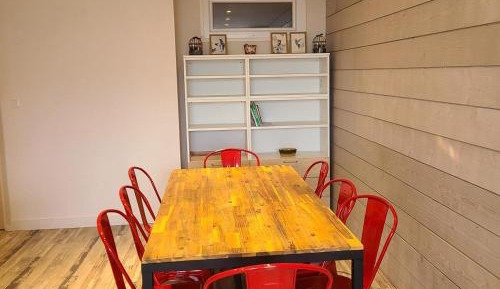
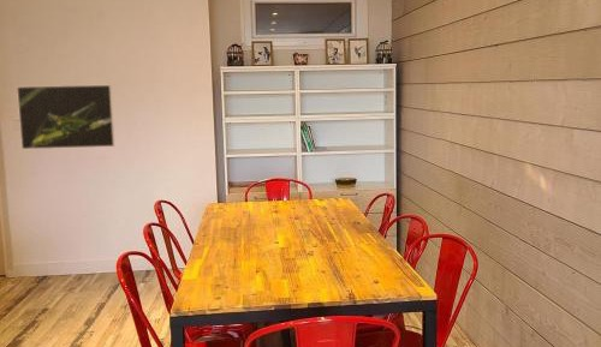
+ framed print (66, 116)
